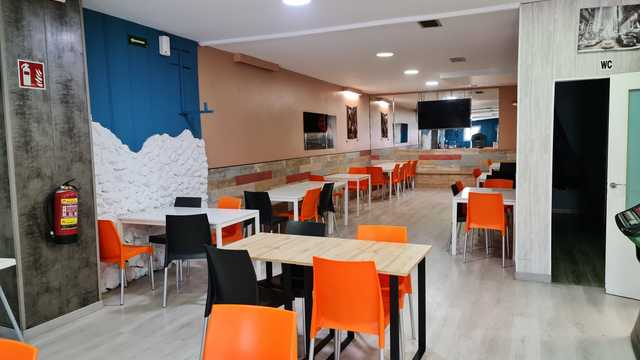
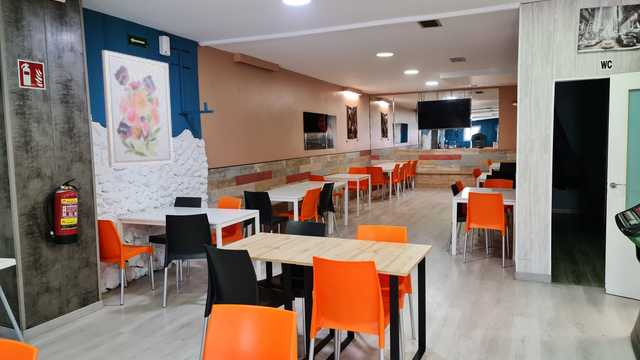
+ wall art (140, 111)
